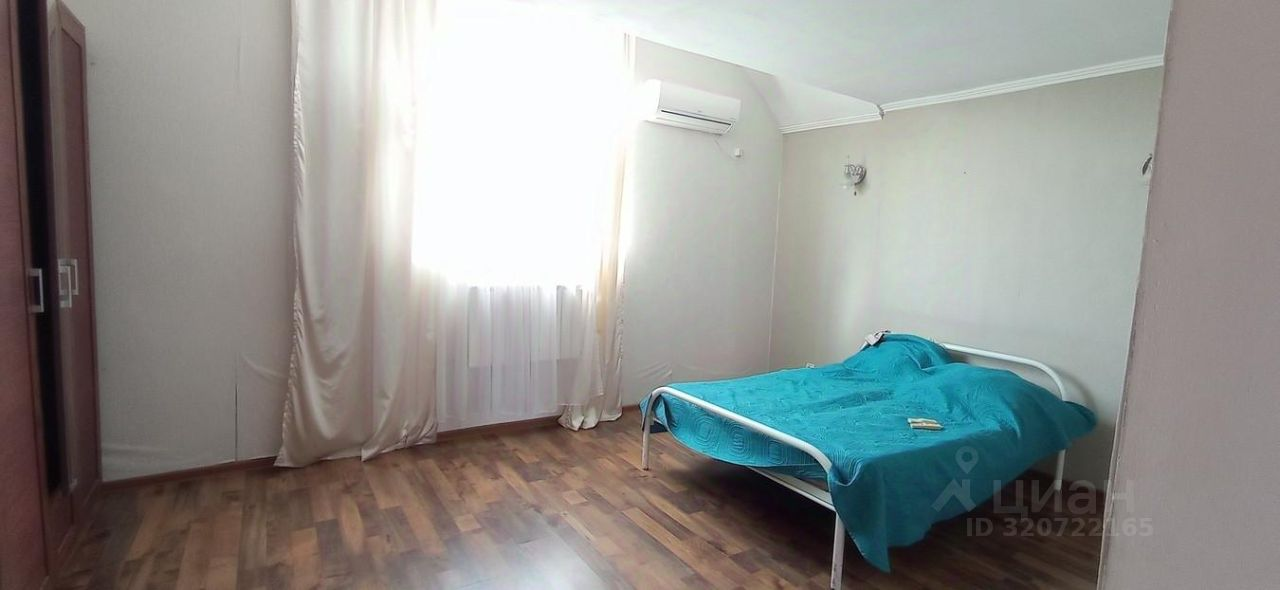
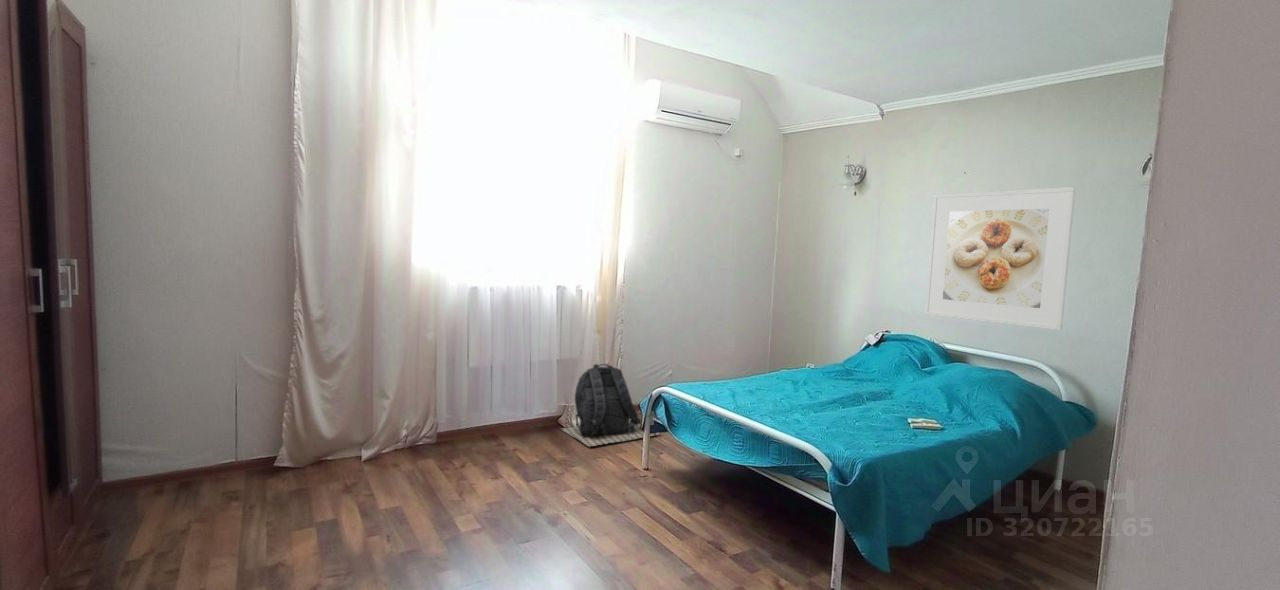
+ backpack (612, 398)
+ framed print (992, 257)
